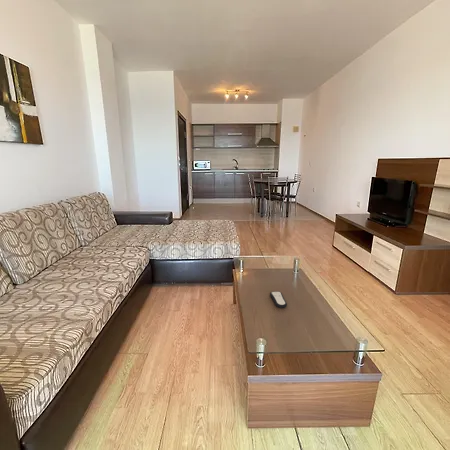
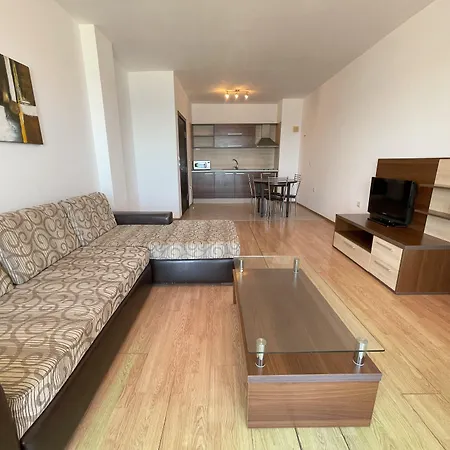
- remote control (278, 299)
